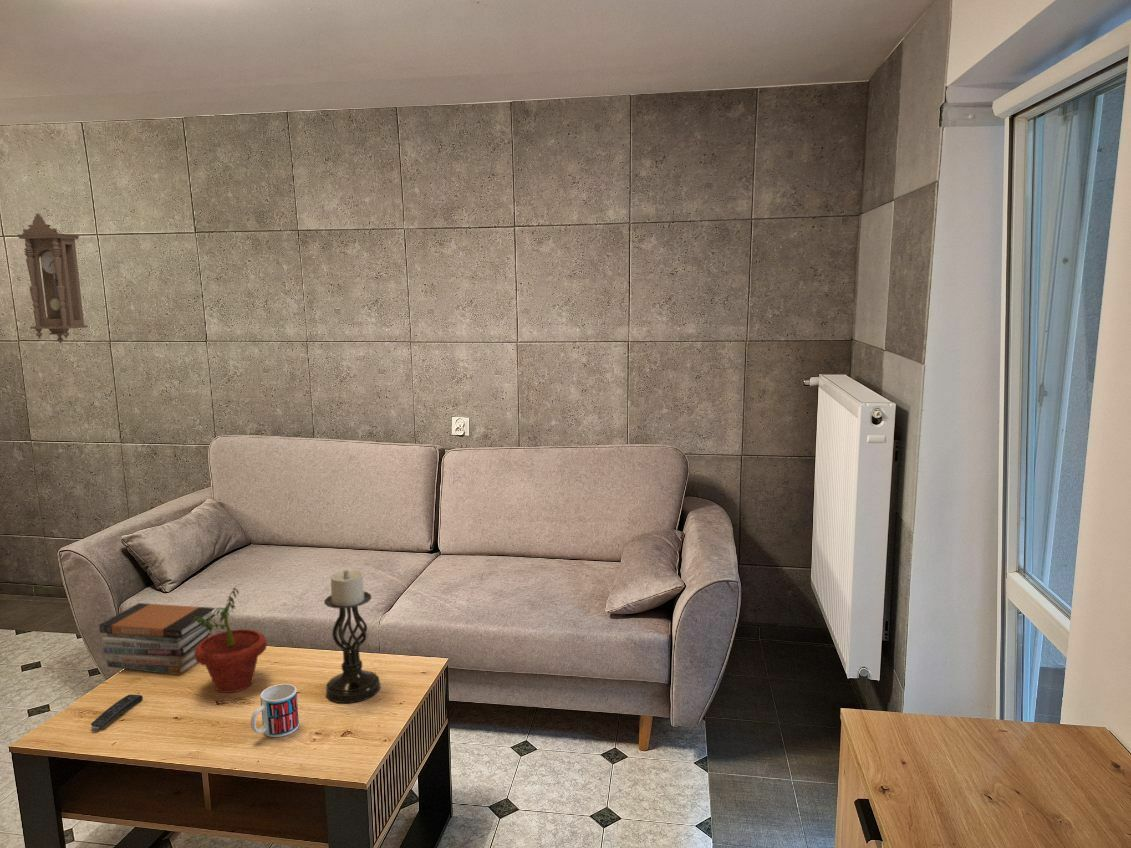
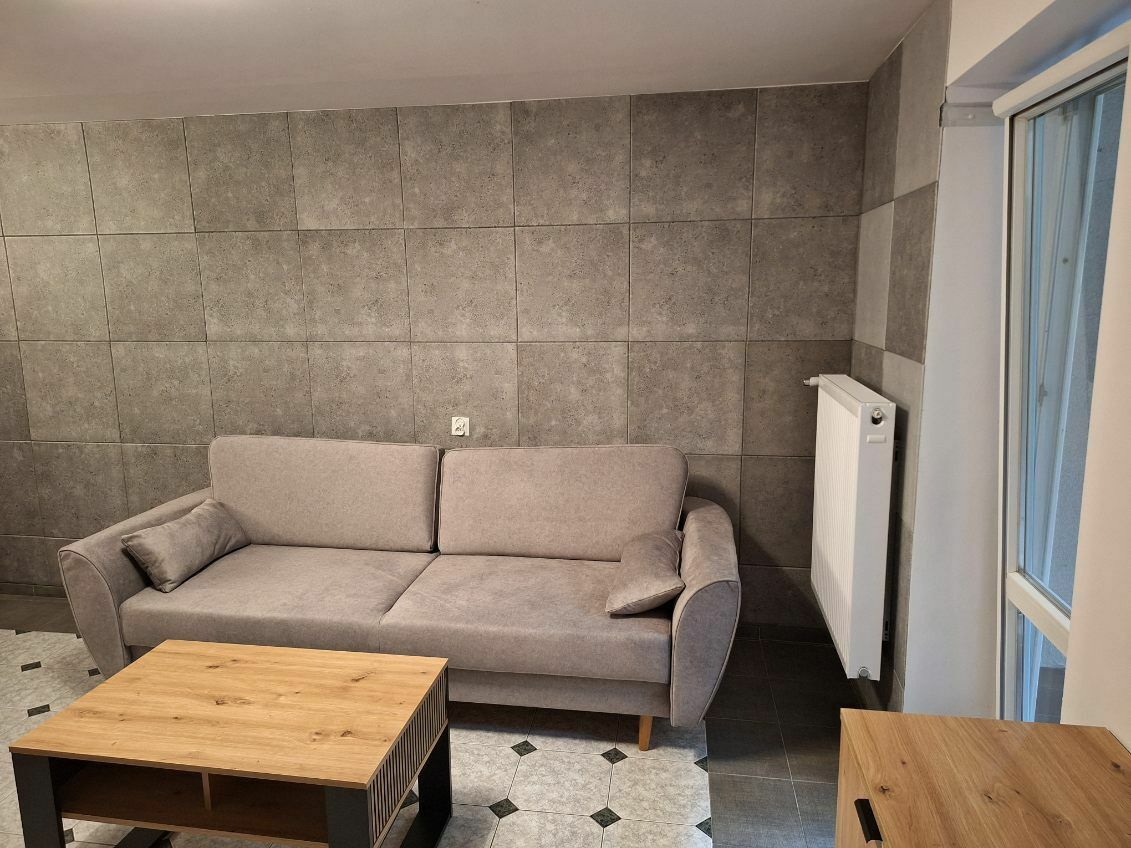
- remote control (116, 711)
- candle holder (349, 630)
- pendulum clock (53, 279)
- mug (275, 713)
- book stack (159, 637)
- potted plant (229, 636)
